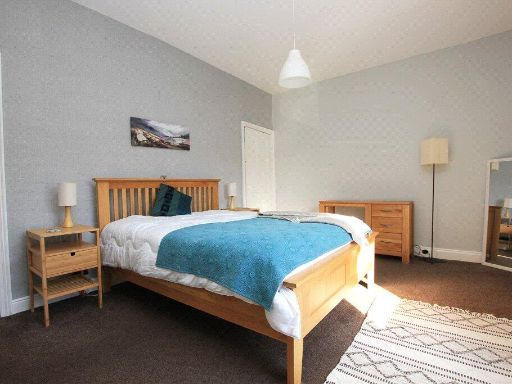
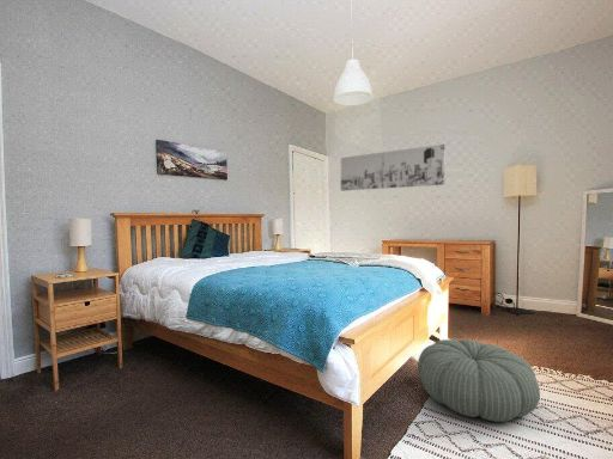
+ pouf (473, 374)
+ wall art (387, 170)
